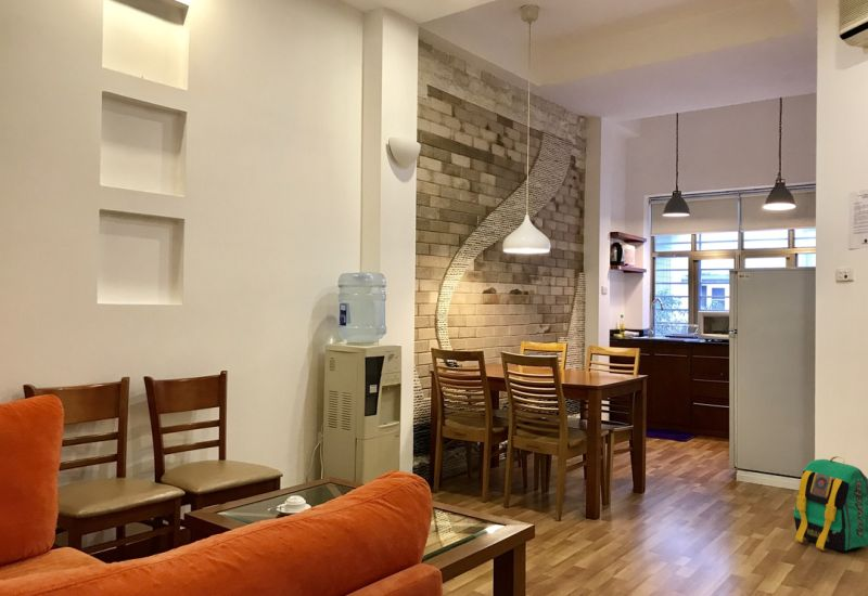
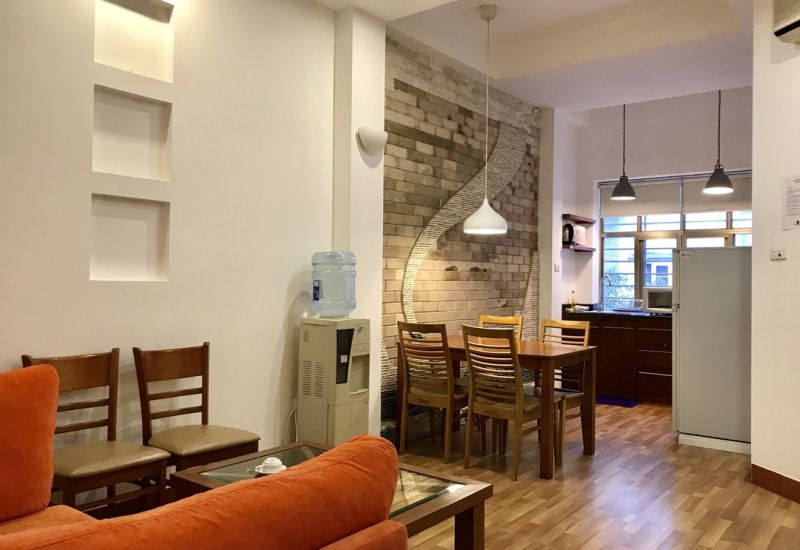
- backpack (834, 500)
